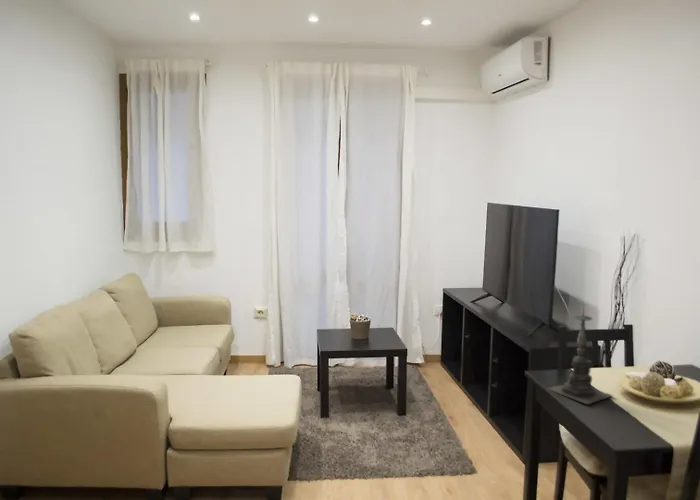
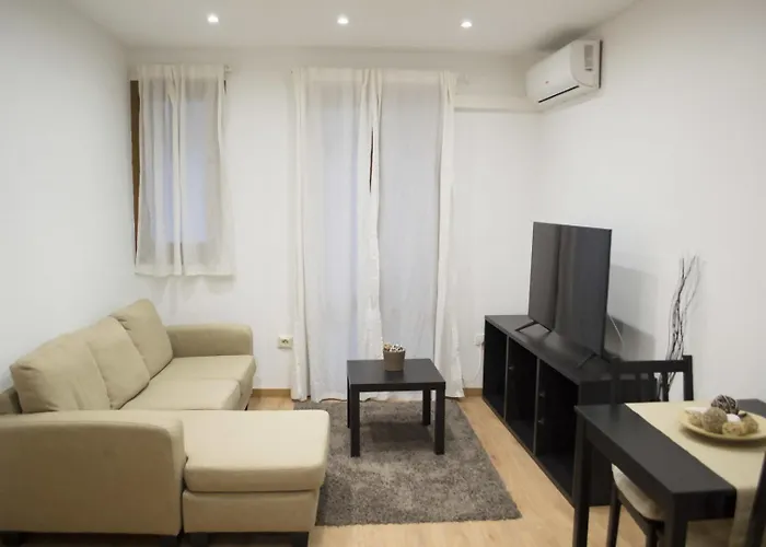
- candle holder (582, 348)
